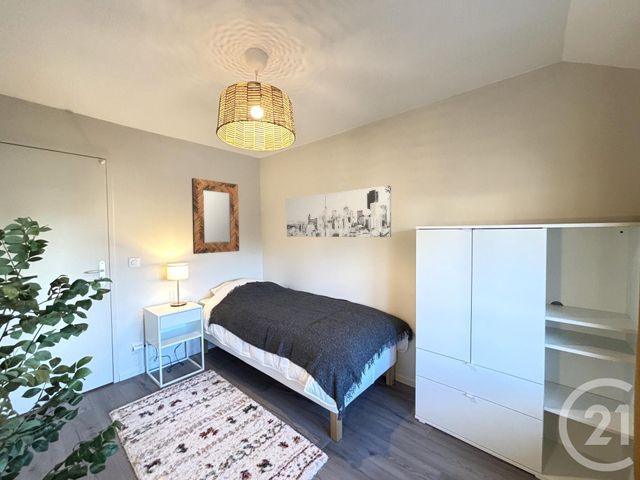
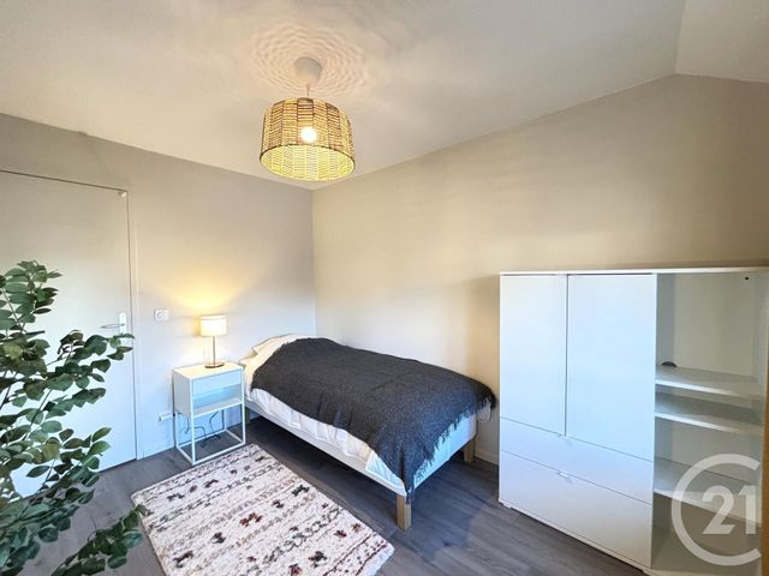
- home mirror (217, 217)
- wall art (330, 215)
